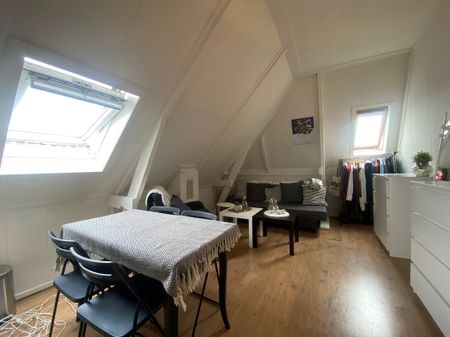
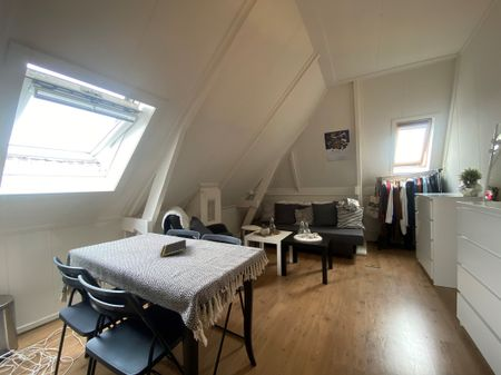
+ notepad (174, 247)
